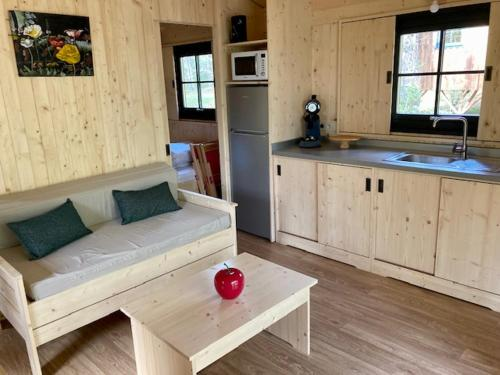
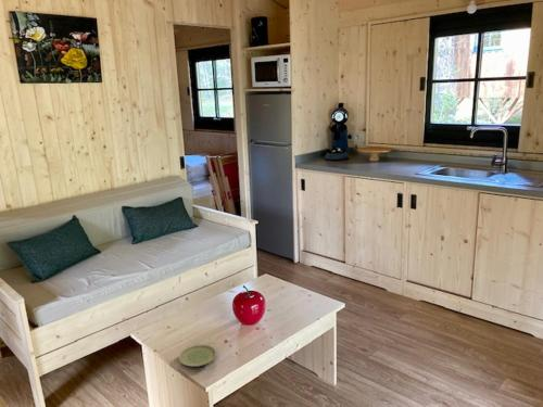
+ plate (198, 356)
